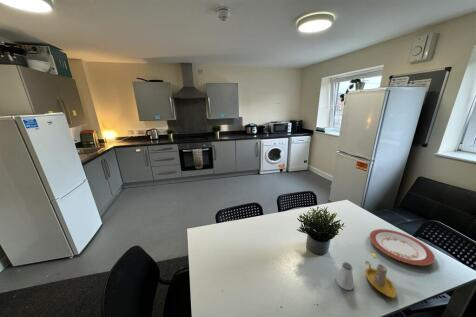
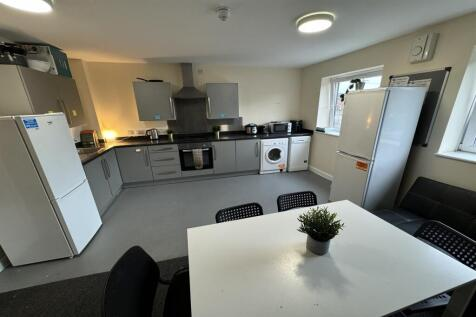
- saltshaker (346, 274)
- plate (399, 246)
- candle holder (379, 272)
